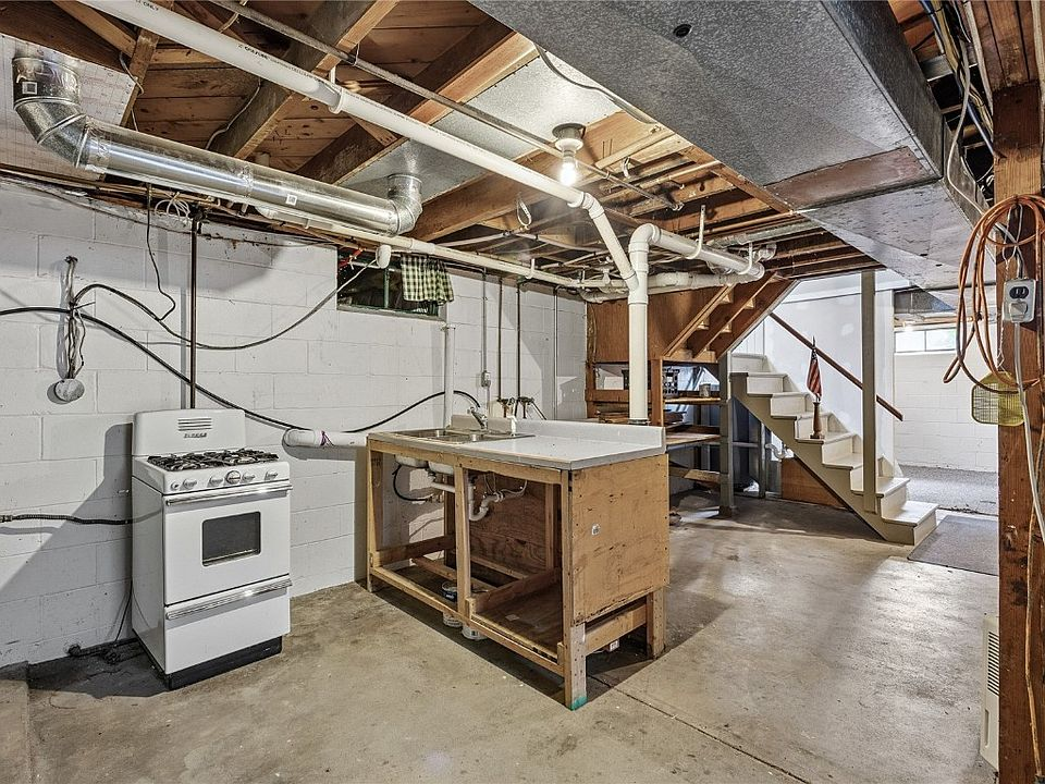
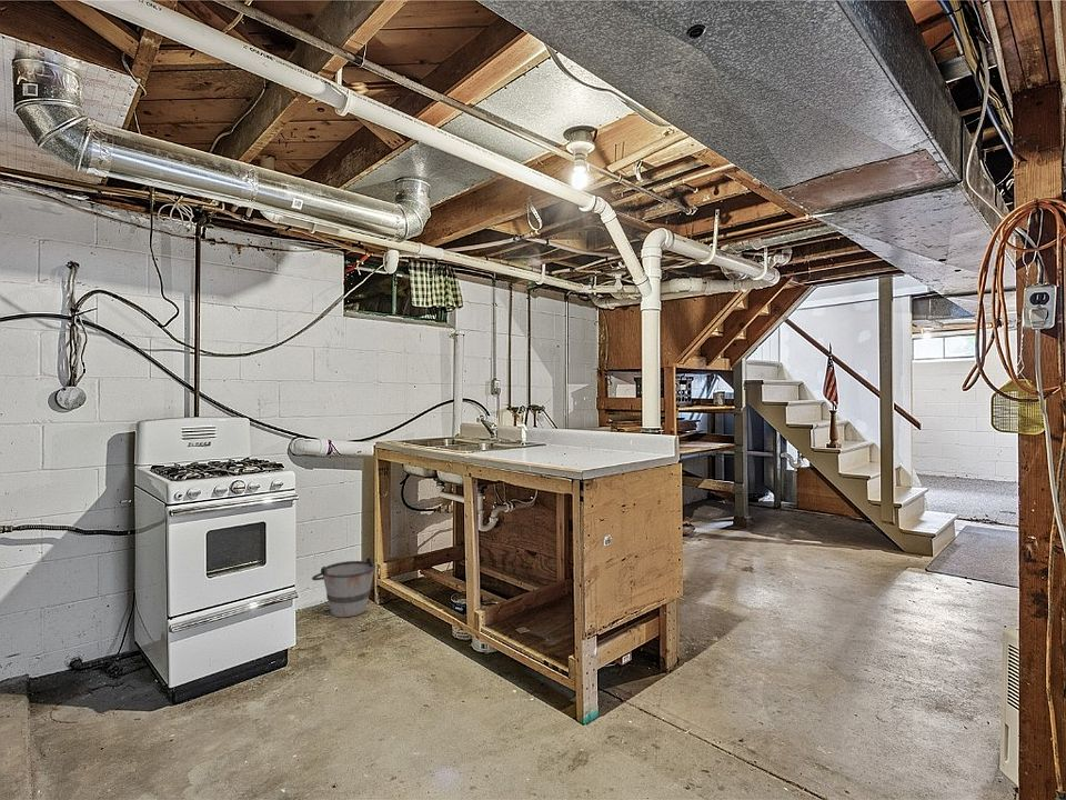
+ bucket (344, 584)
